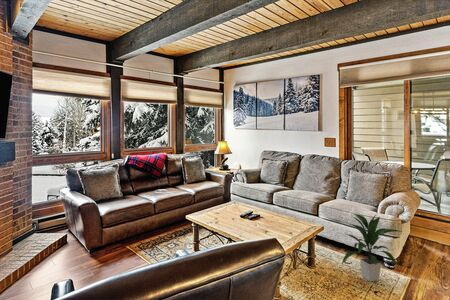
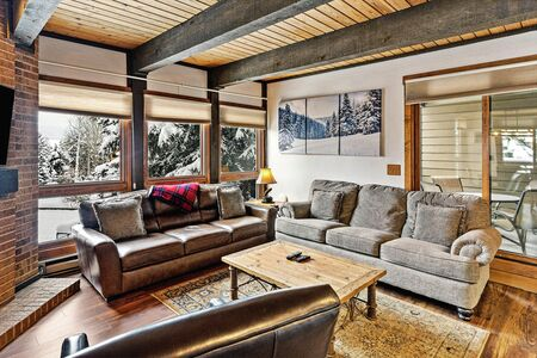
- indoor plant (367, 245)
